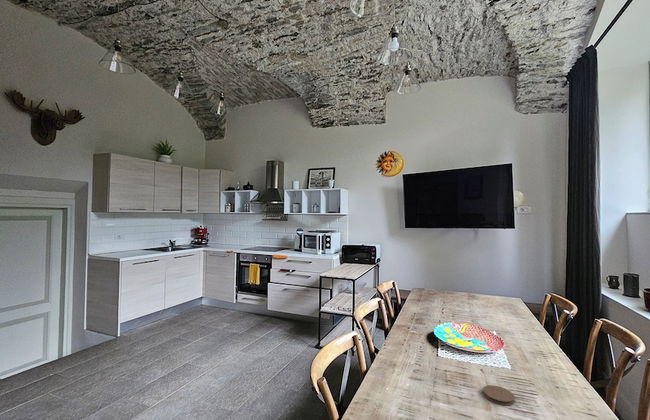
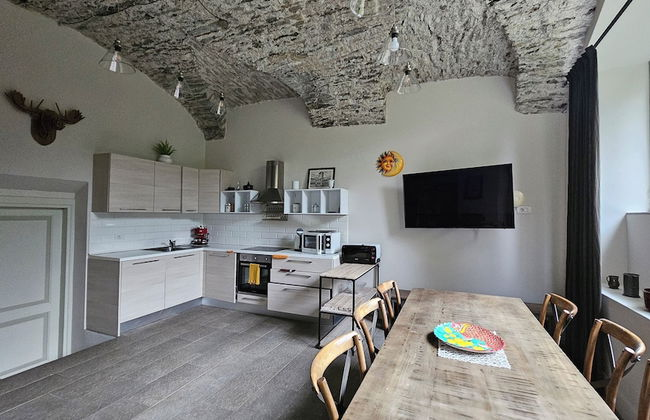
- coaster (498, 394)
